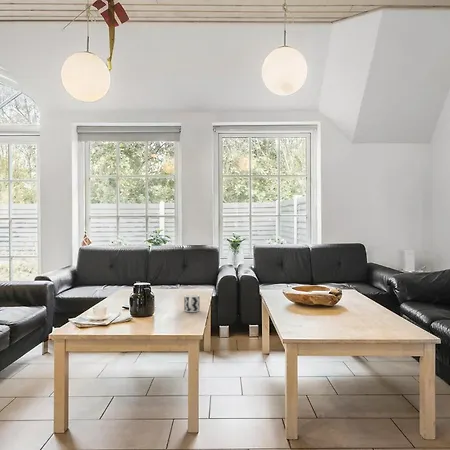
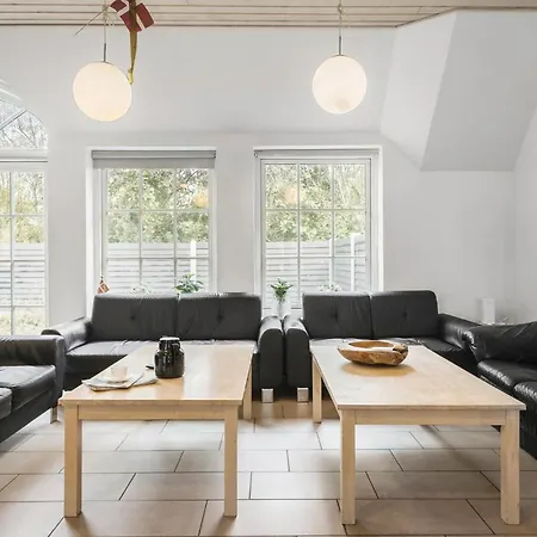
- cup (191, 303)
